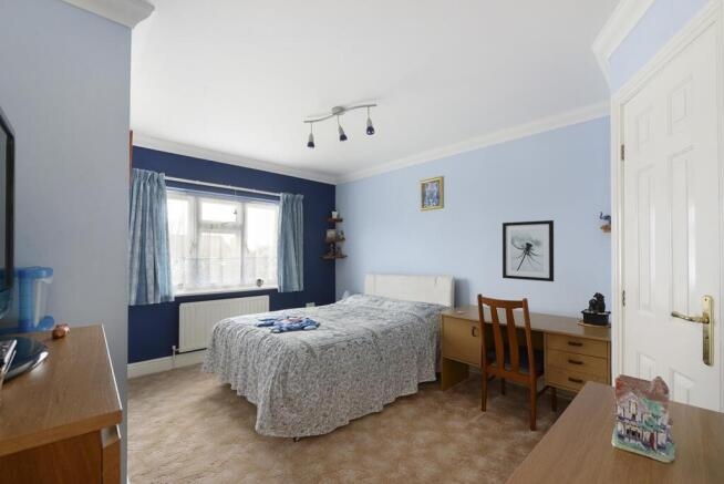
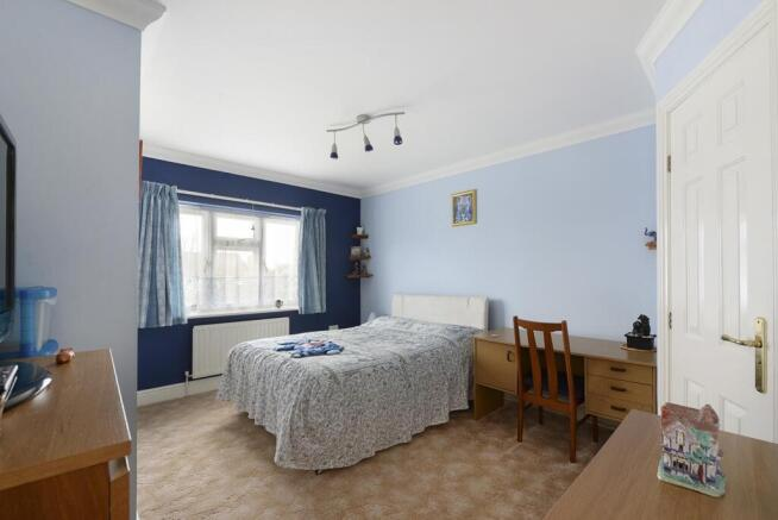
- wall art (526, 250)
